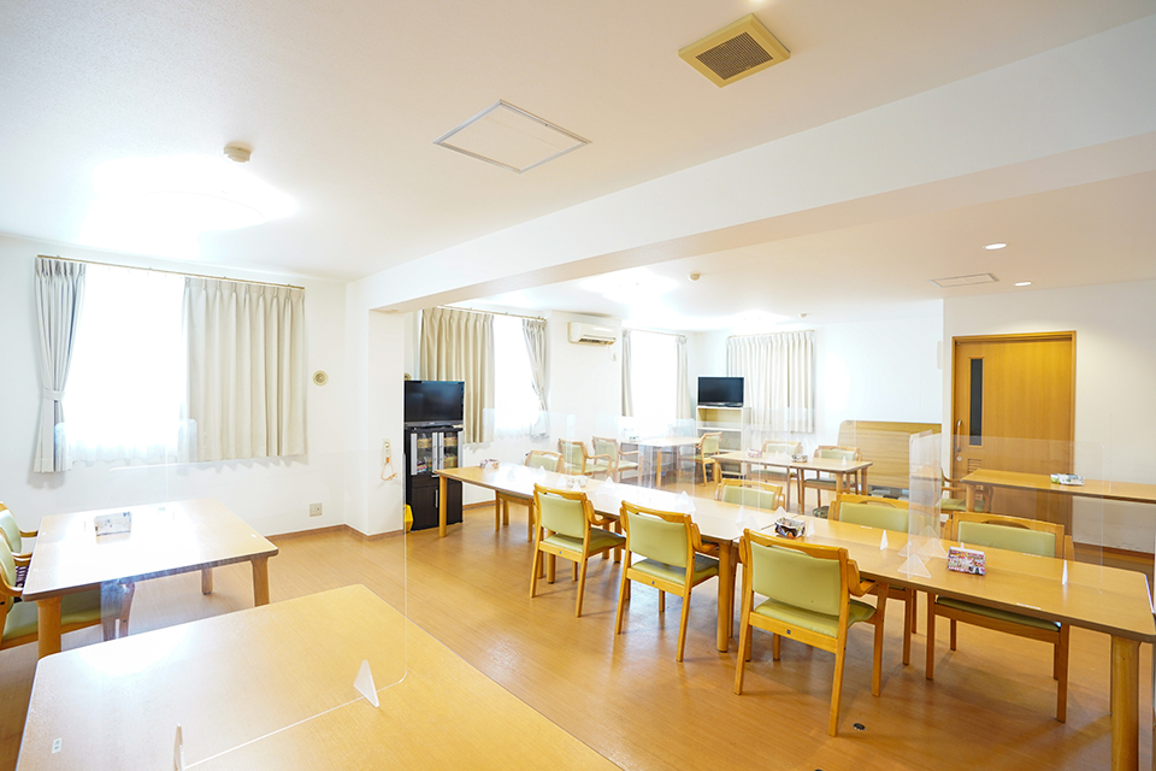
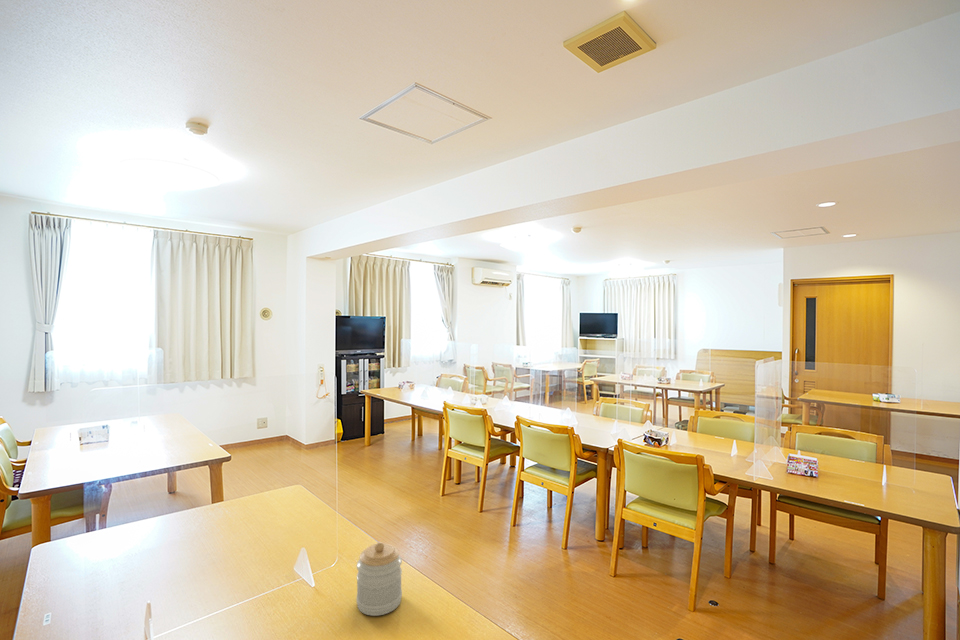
+ jar (379, 572)
